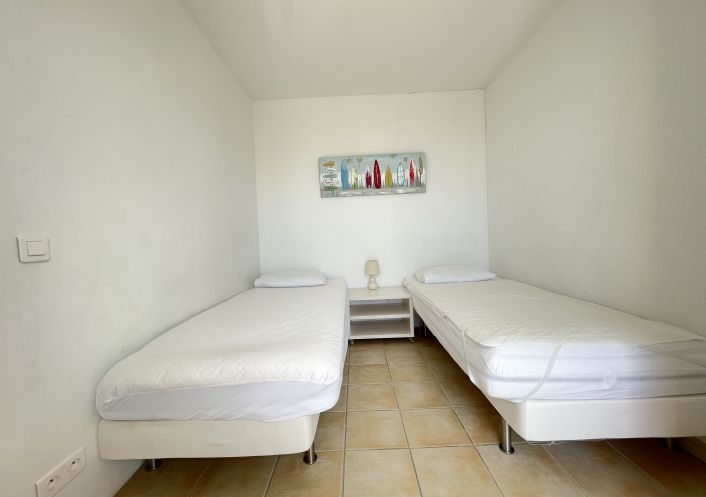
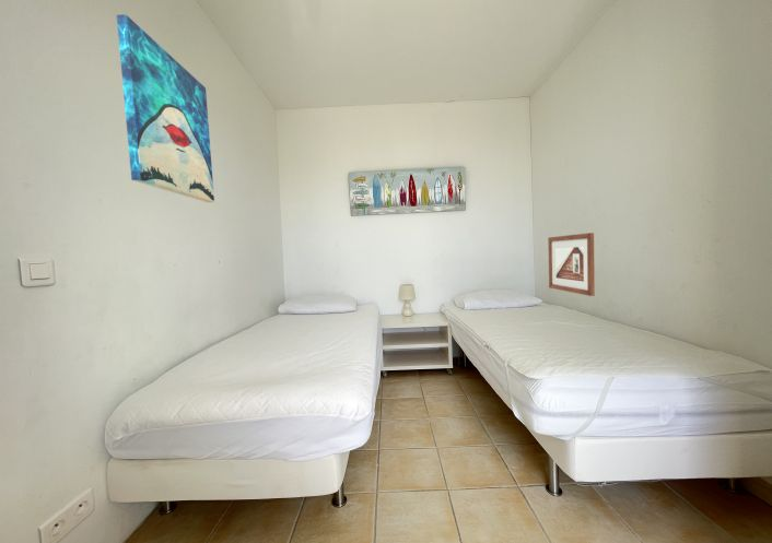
+ wall art (174, 126)
+ picture frame (569, 263)
